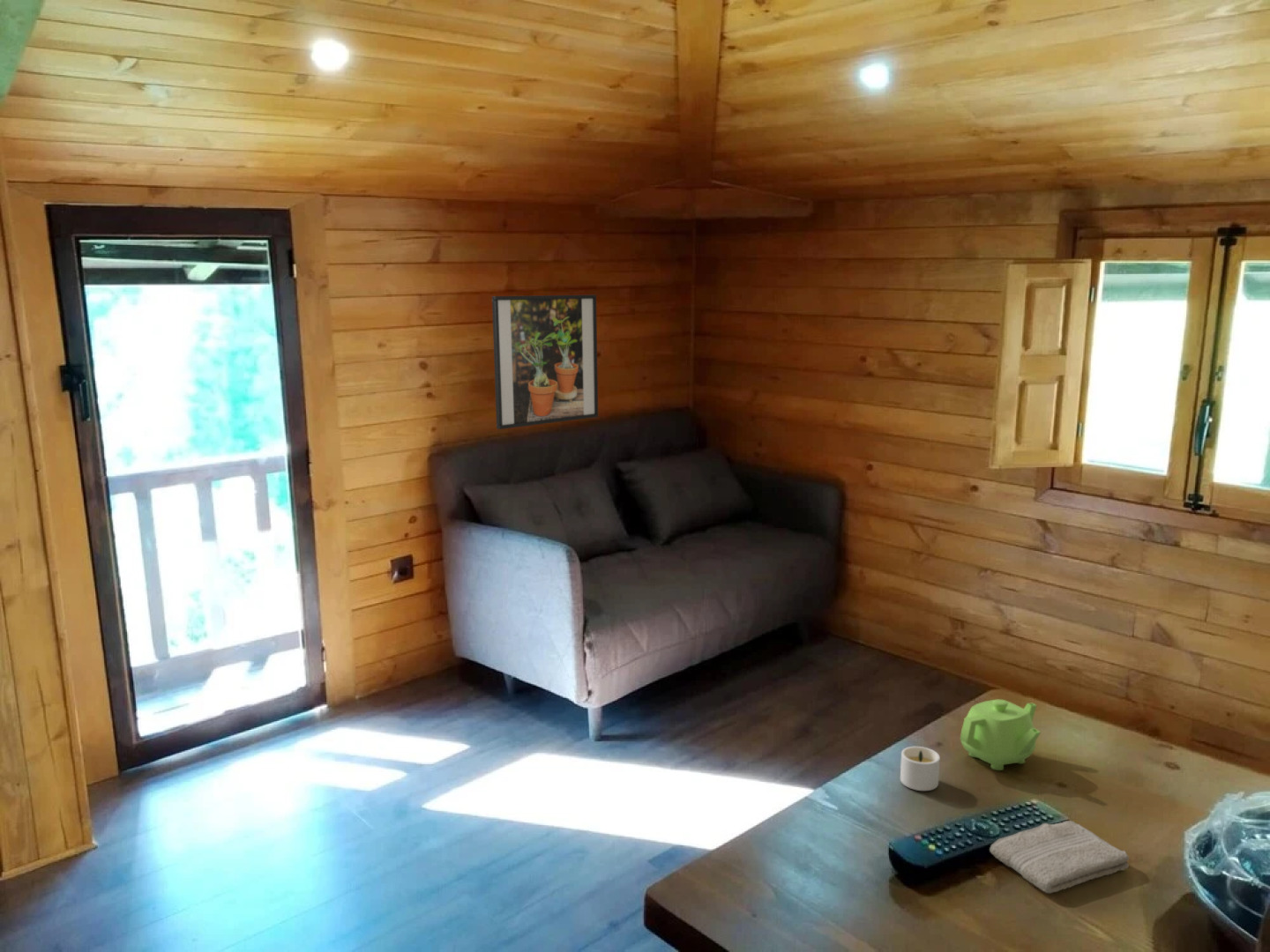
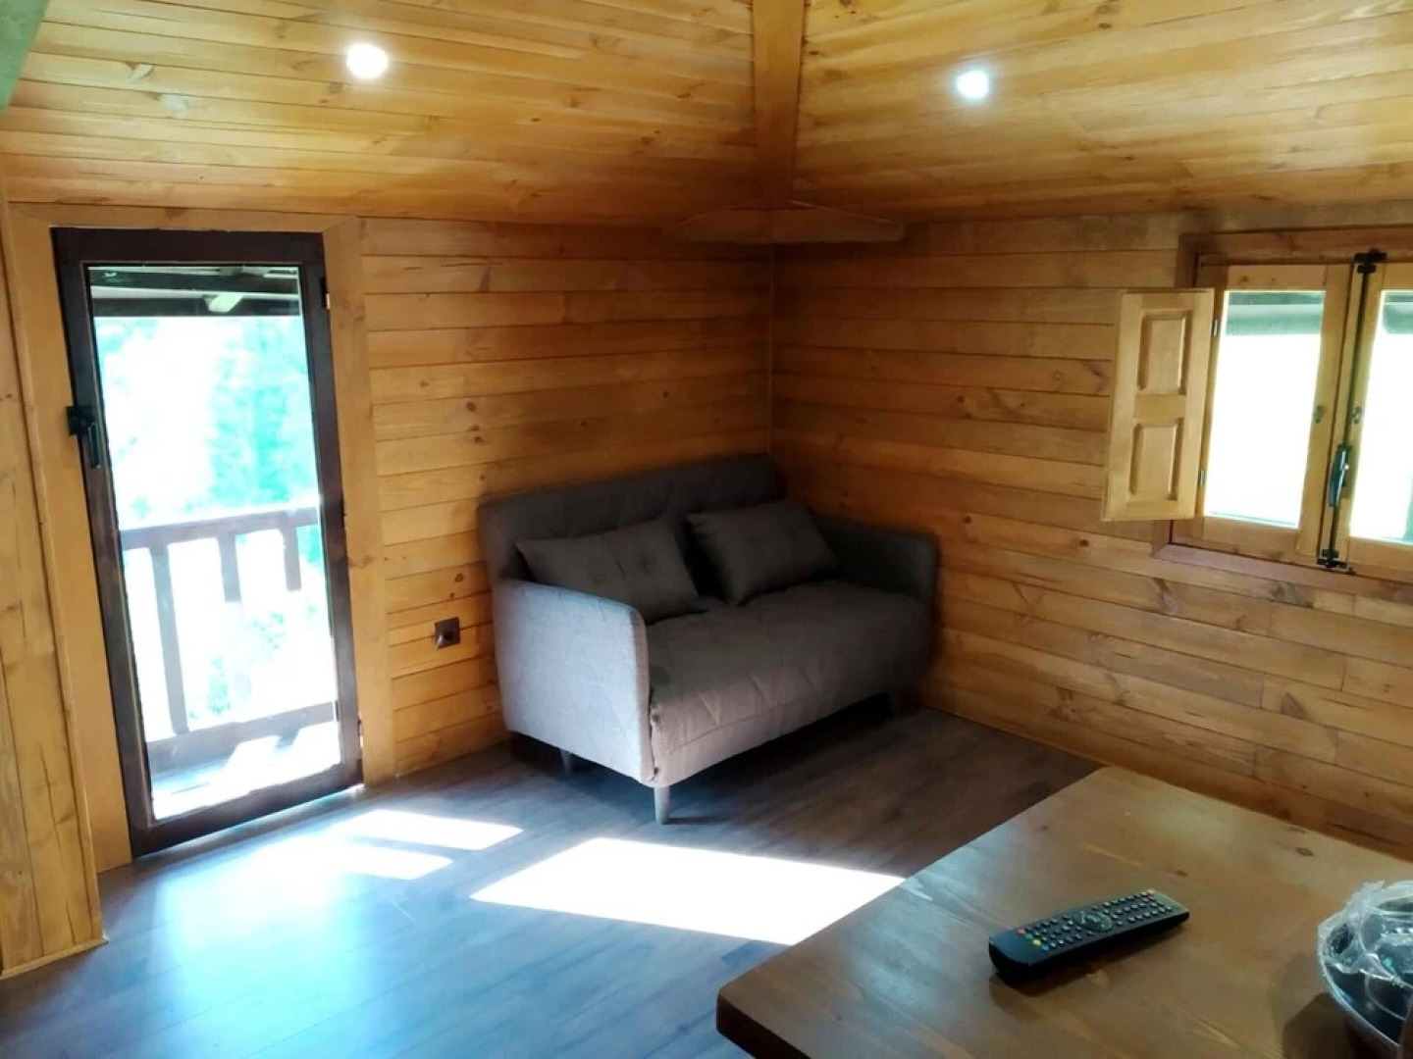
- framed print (548, 360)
- teapot (1005, 733)
- washcloth (1060, 854)
- candle (914, 769)
